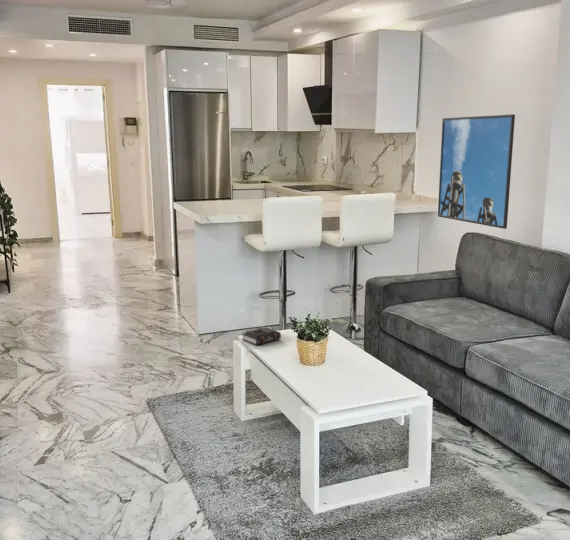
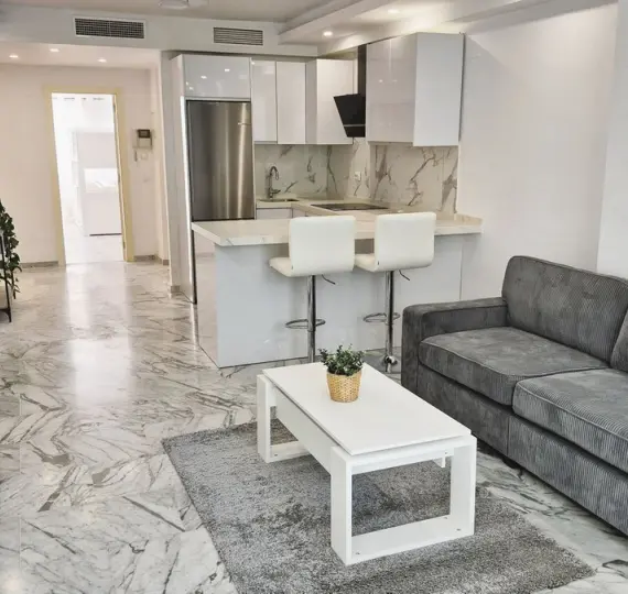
- book (261, 335)
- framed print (472, 170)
